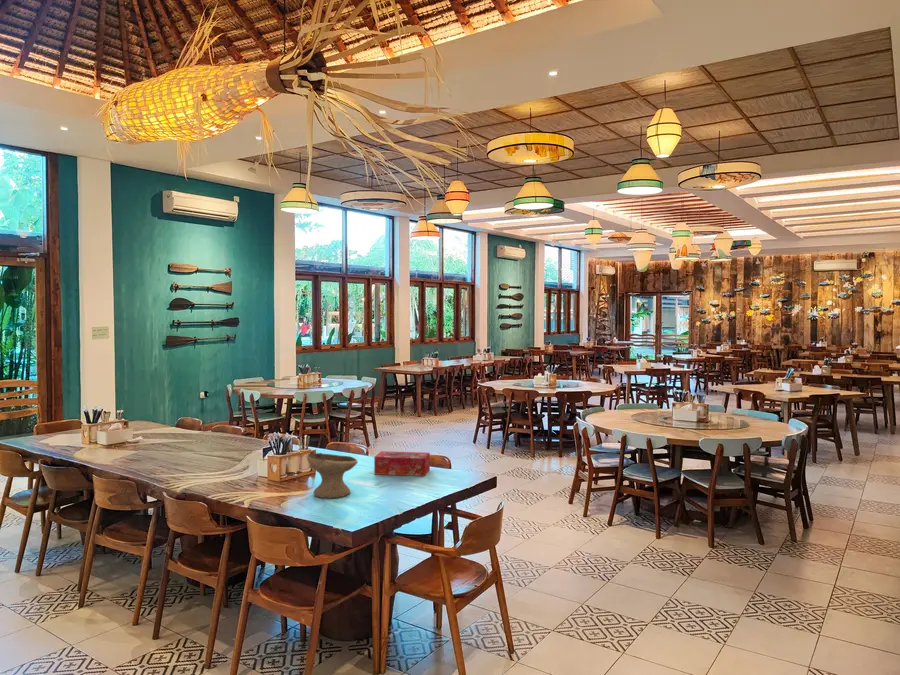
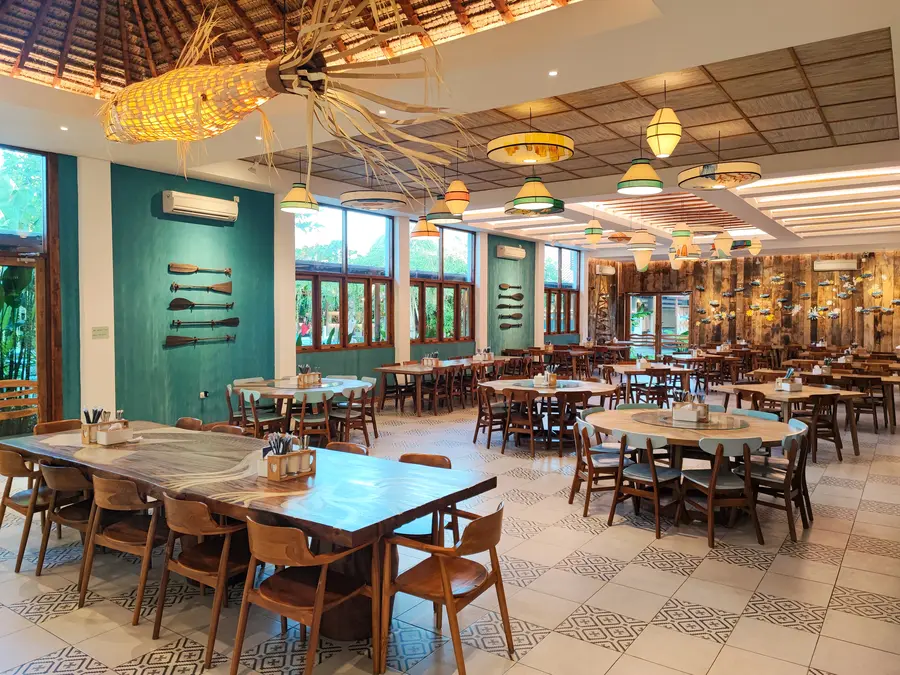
- tissue box (402, 463)
- bowl (332, 474)
